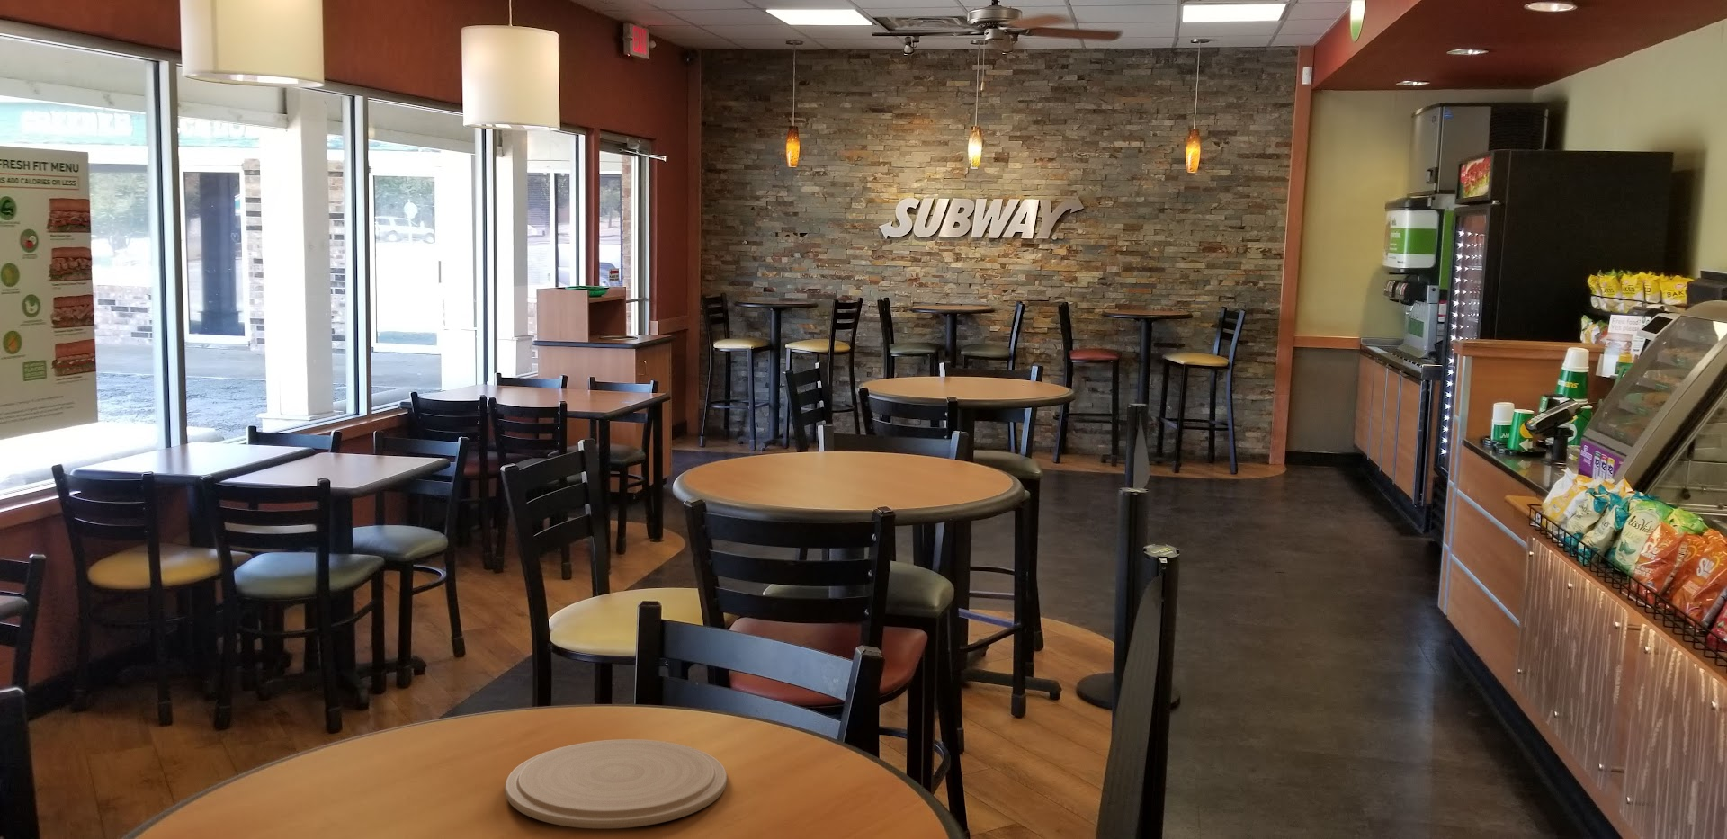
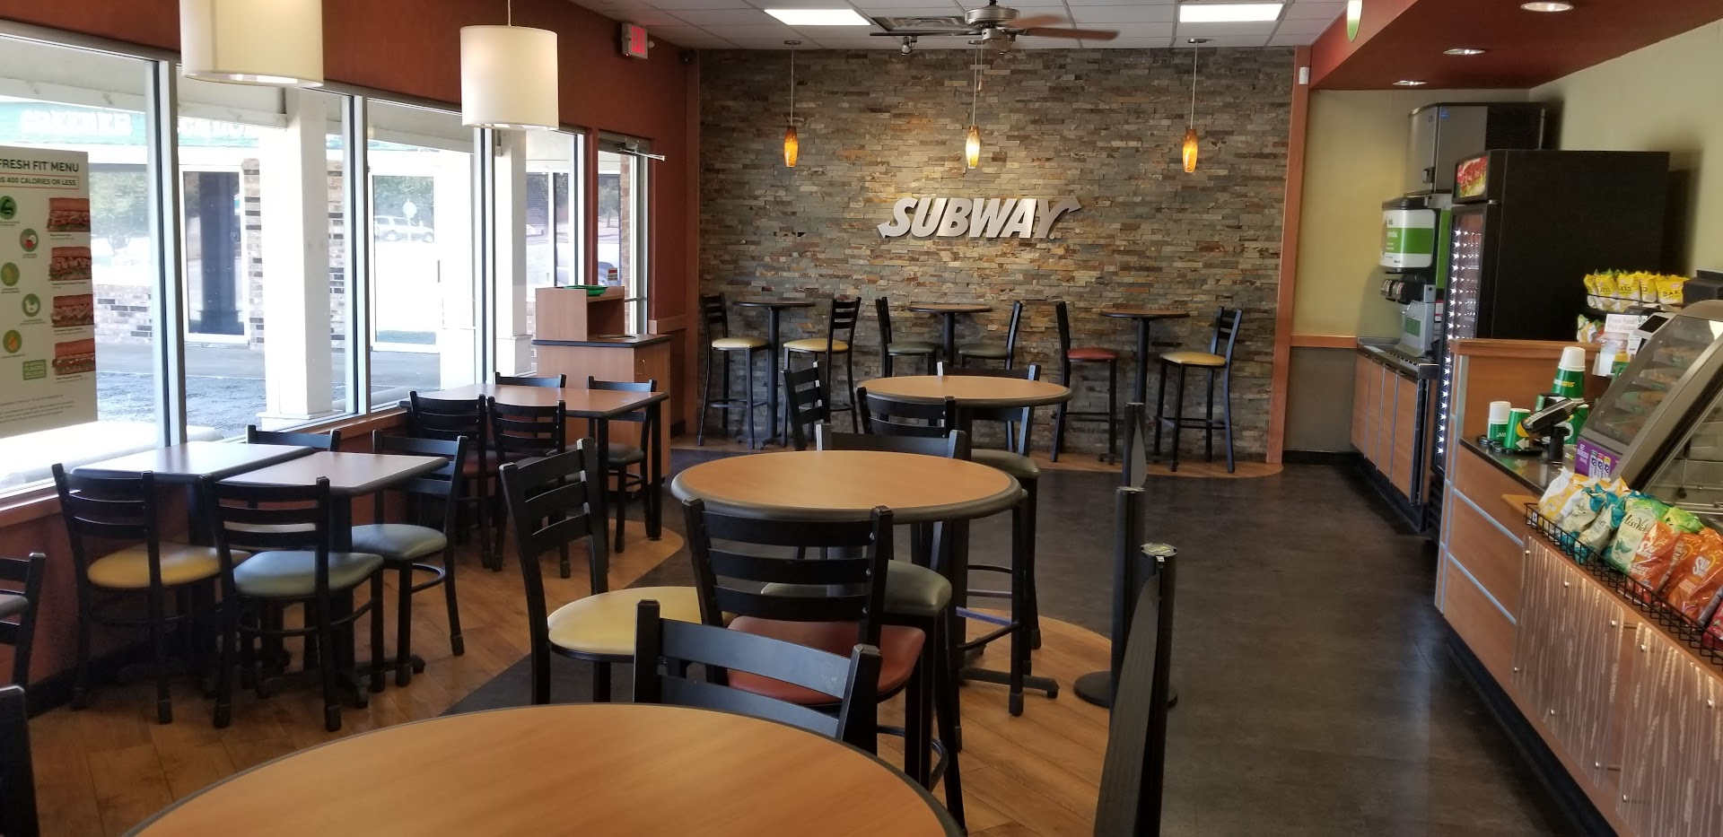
- plate (617, 777)
